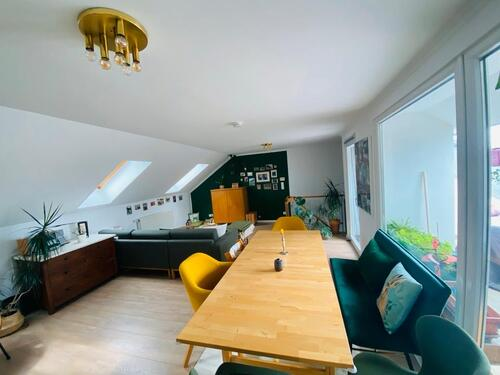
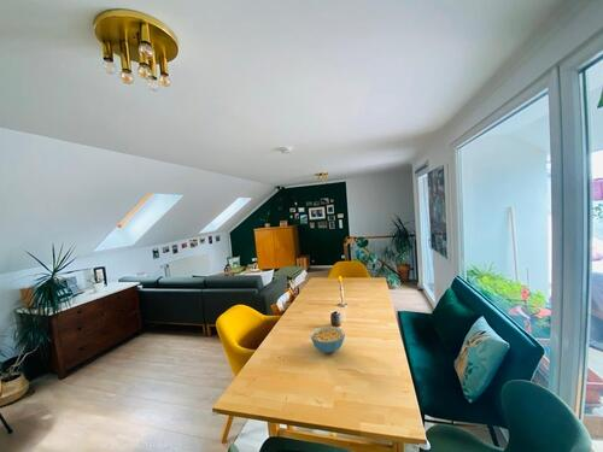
+ cereal bowl (327, 341)
